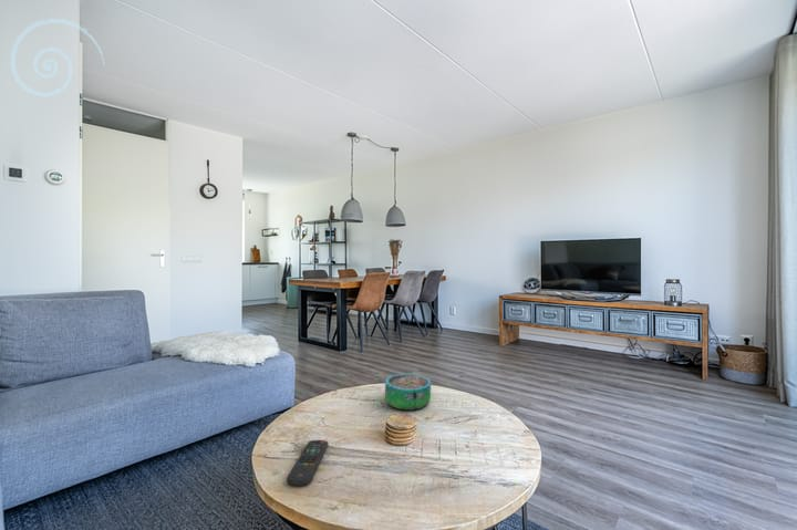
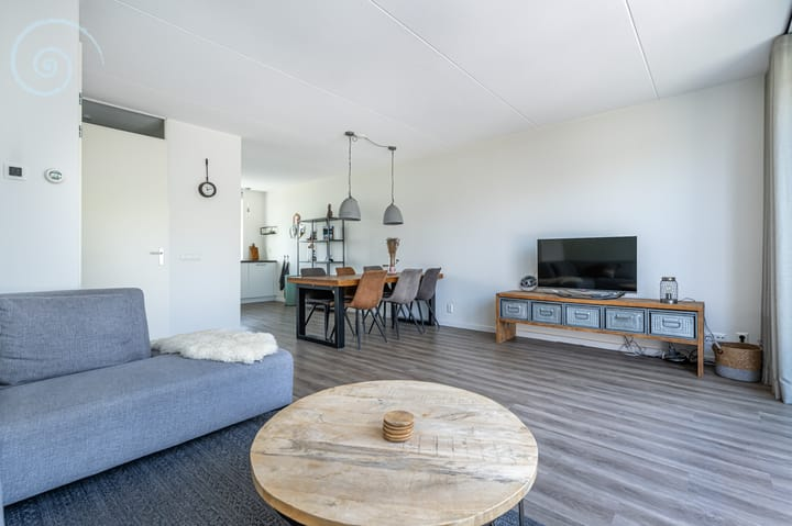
- remote control (309, 459)
- decorative bowl (407, 391)
